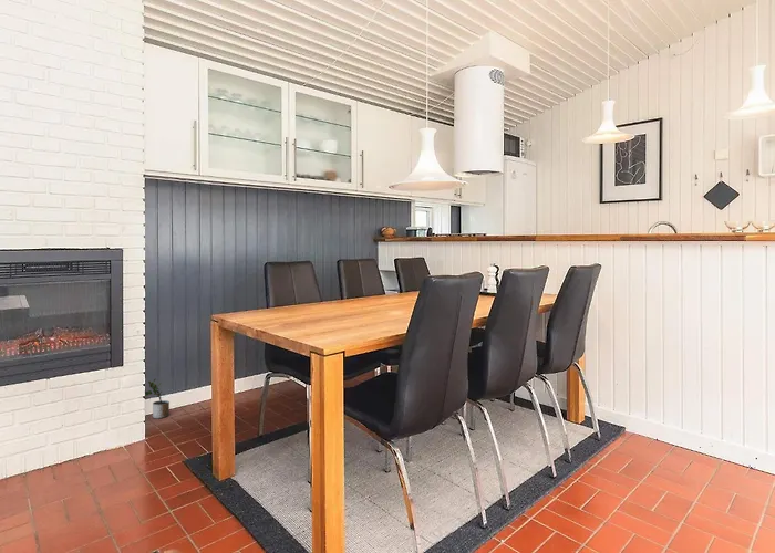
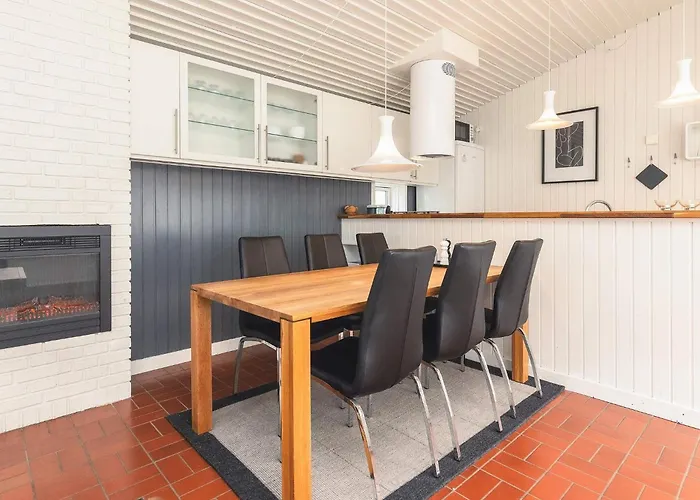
- potted plant (158, 396)
